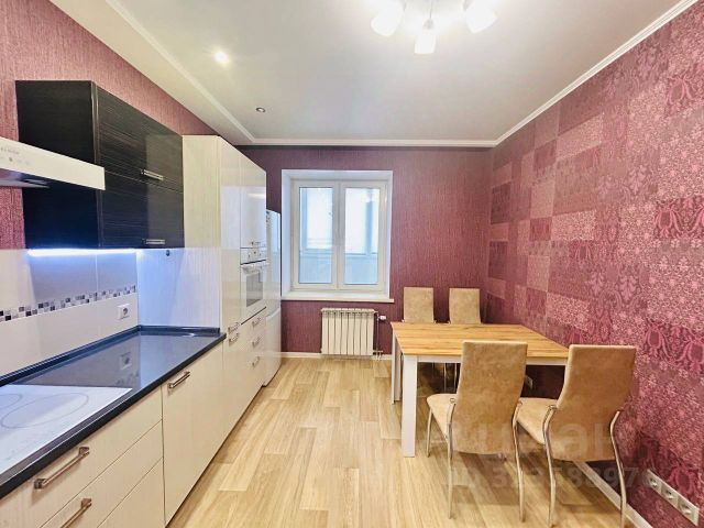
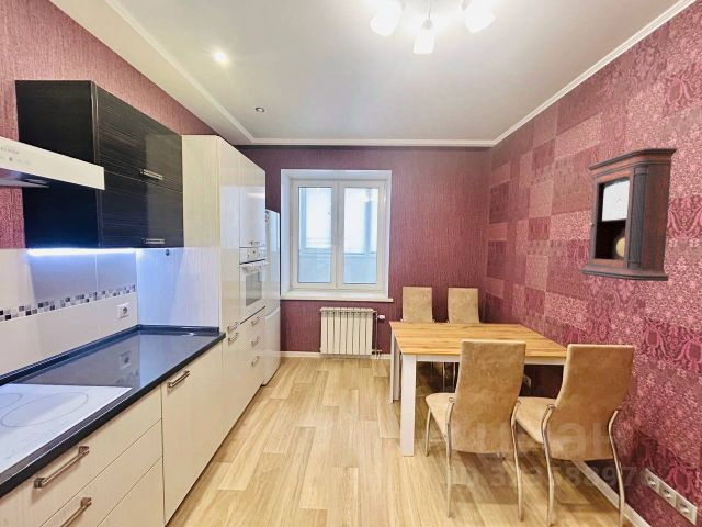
+ pendulum clock (620, 217)
